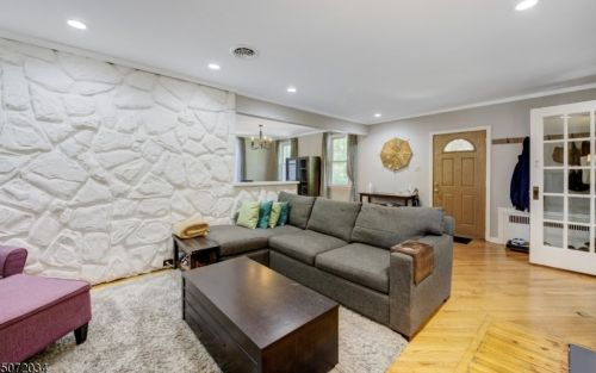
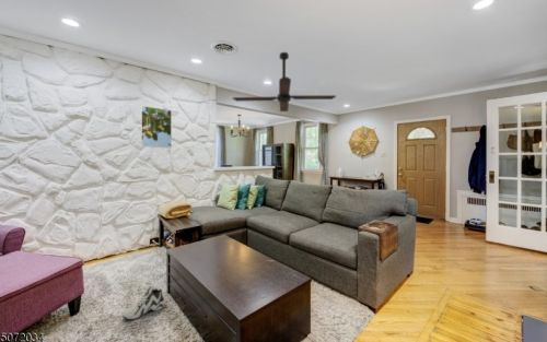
+ ceiling fan (283, 78)
+ sneaker (143, 299)
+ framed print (156, 128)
